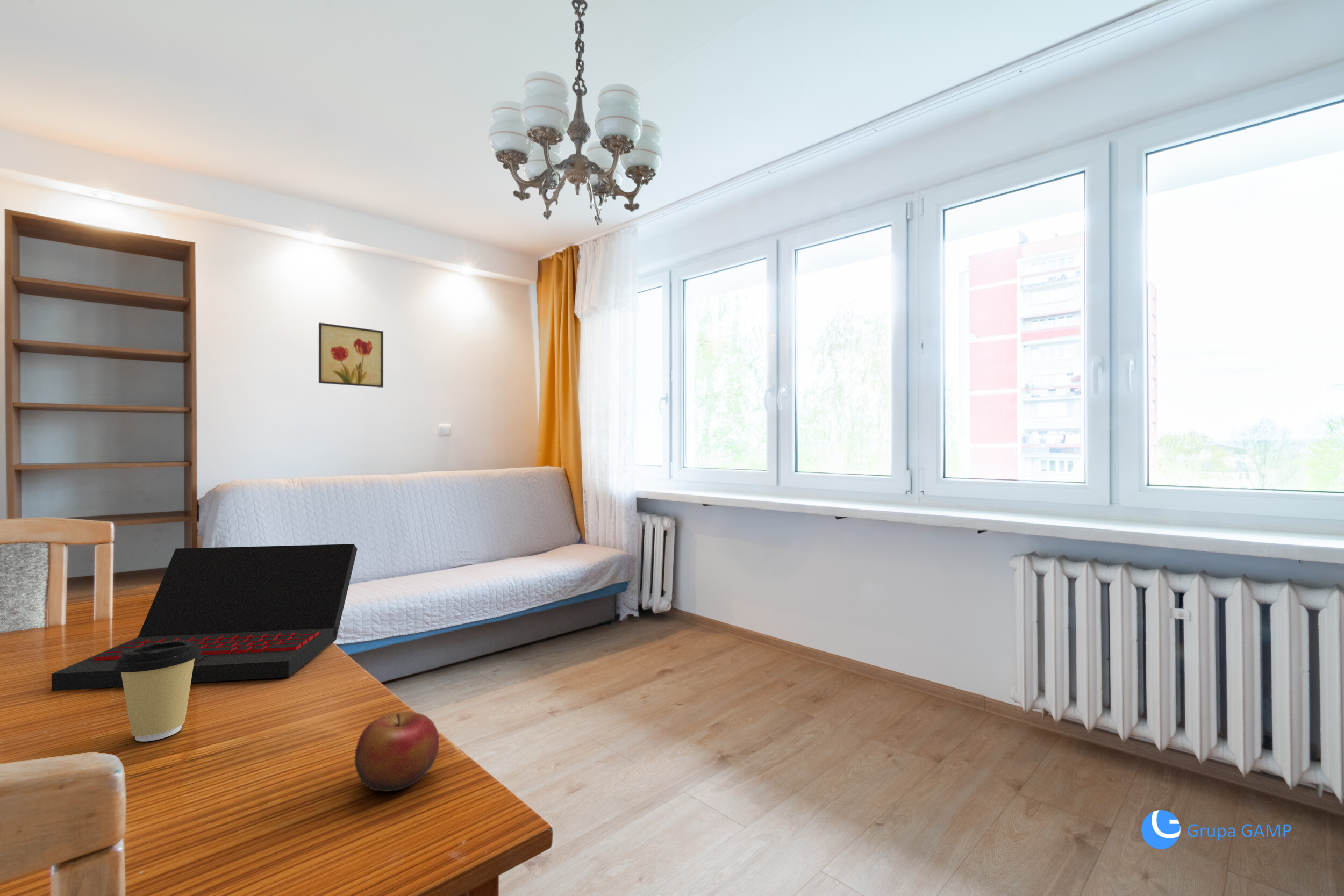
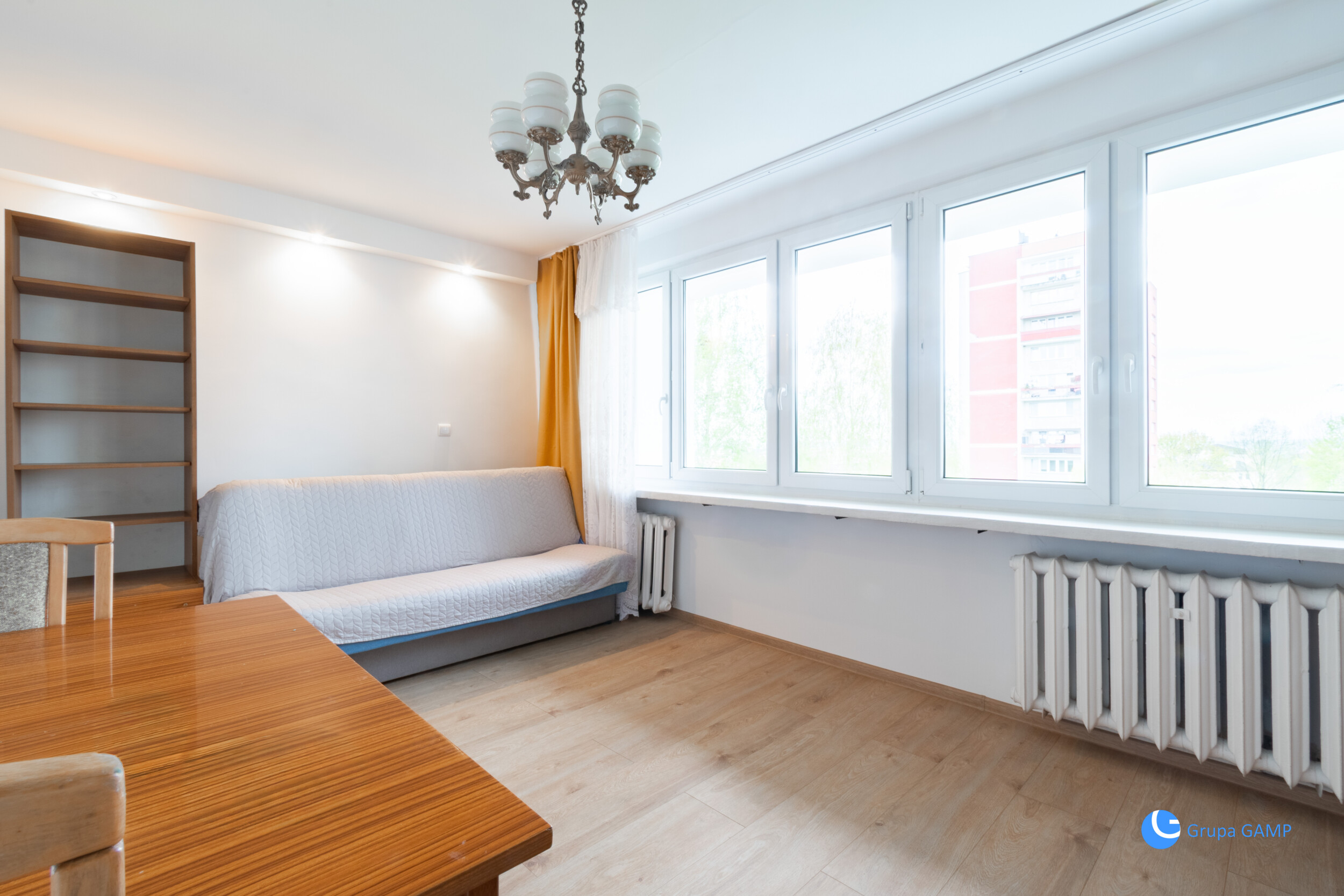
- apple (398, 745)
- laptop (229, 604)
- wall art (352, 356)
- coffee cup (159, 689)
